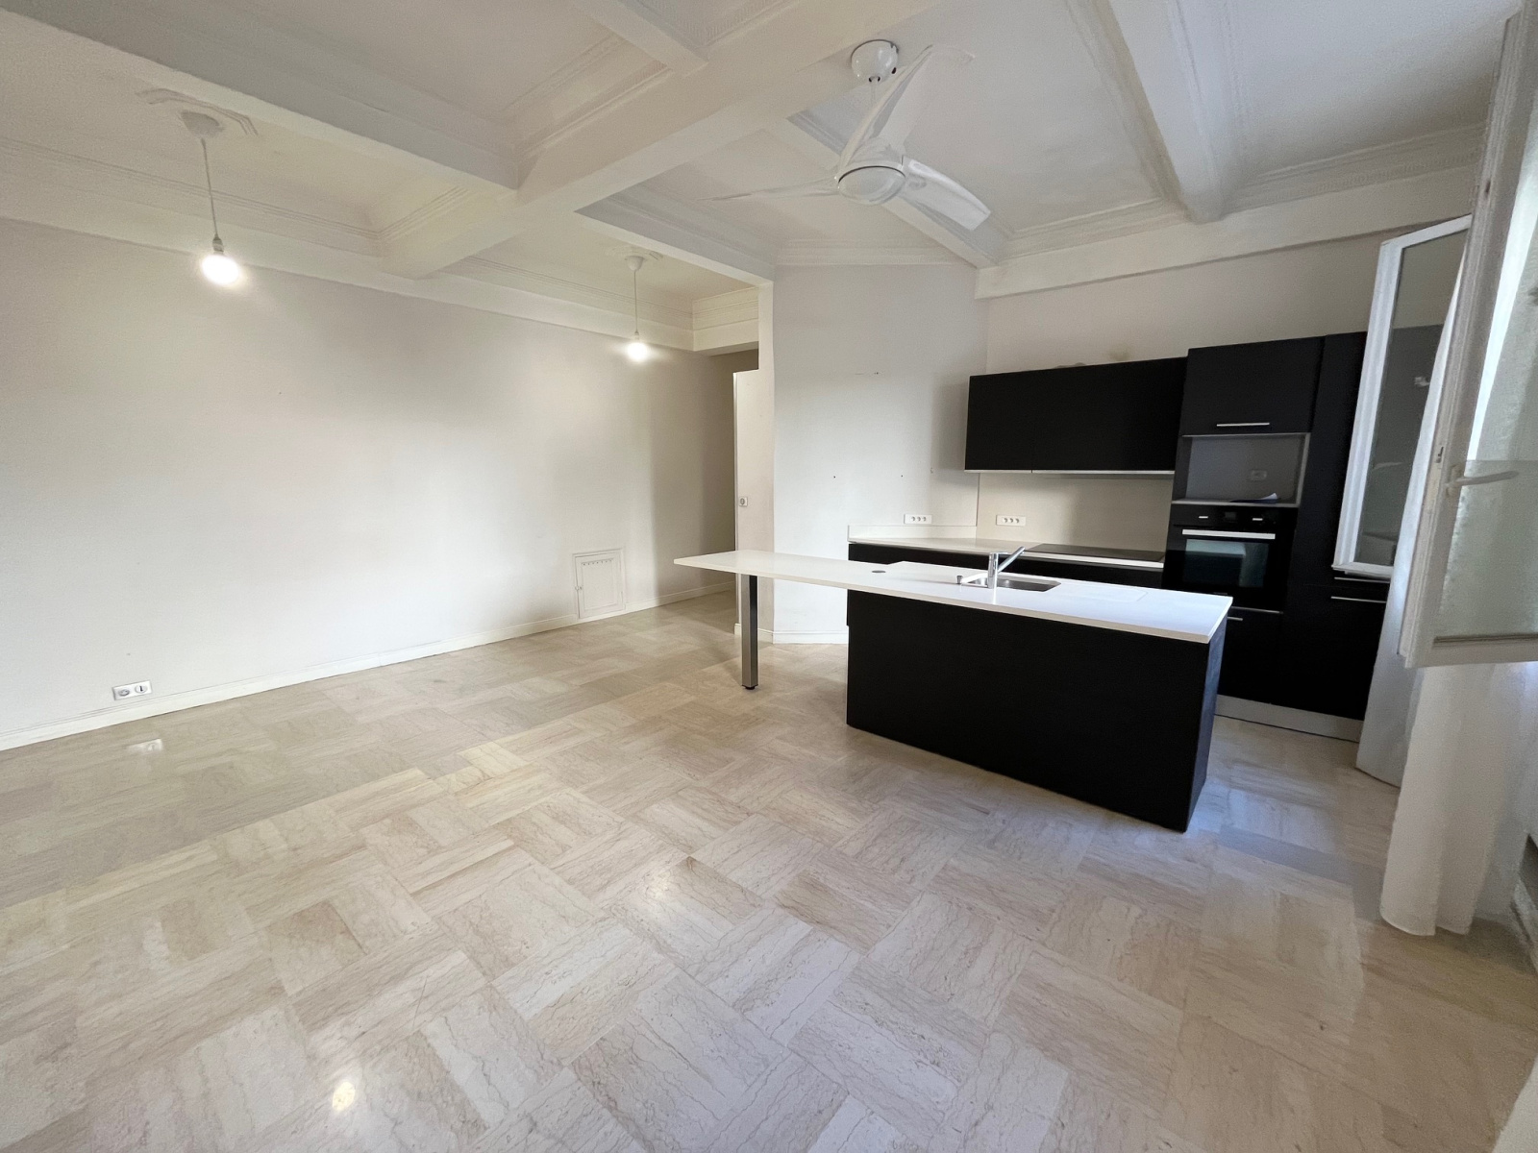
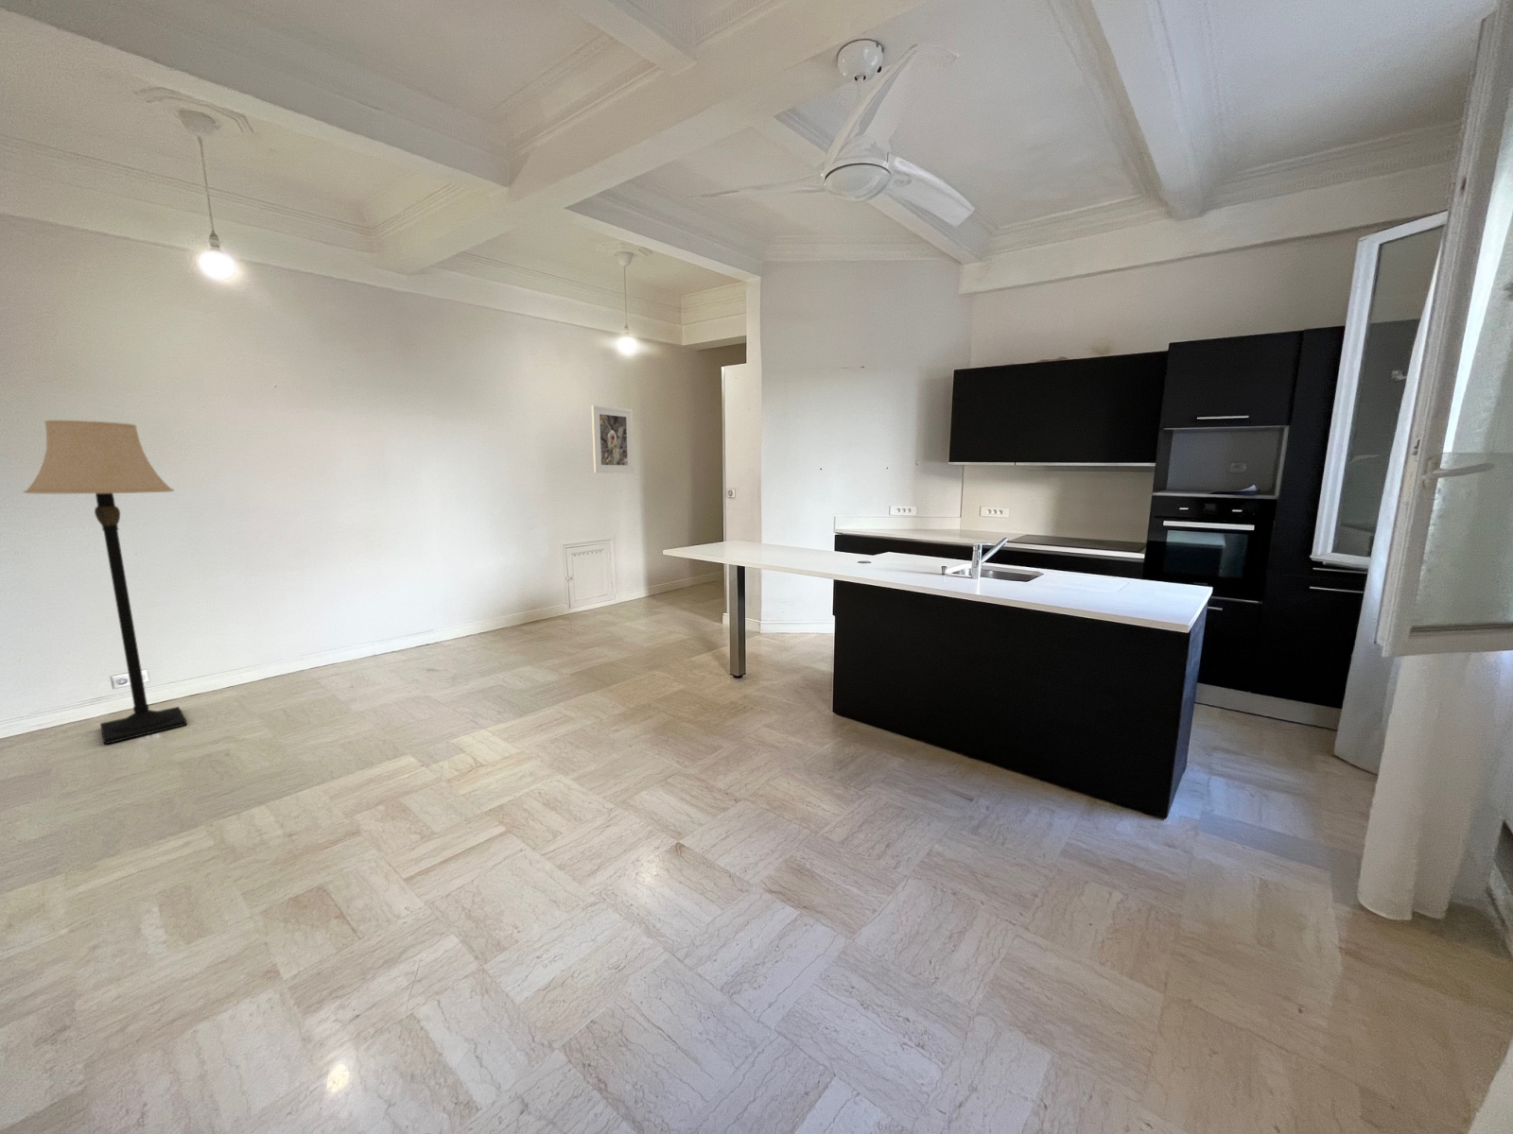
+ lamp (119, 580)
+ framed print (612, 441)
